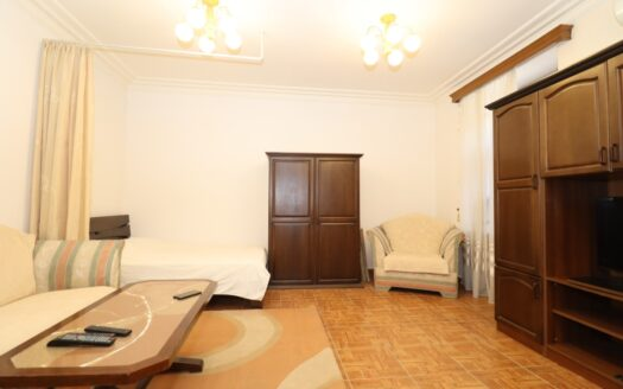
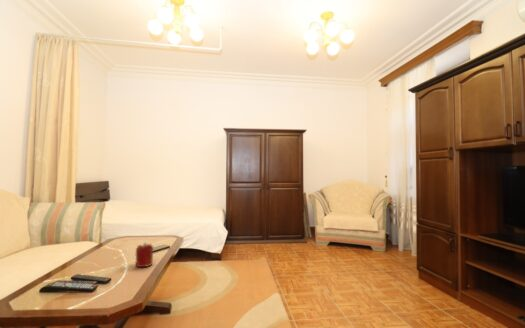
+ candle (144, 253)
